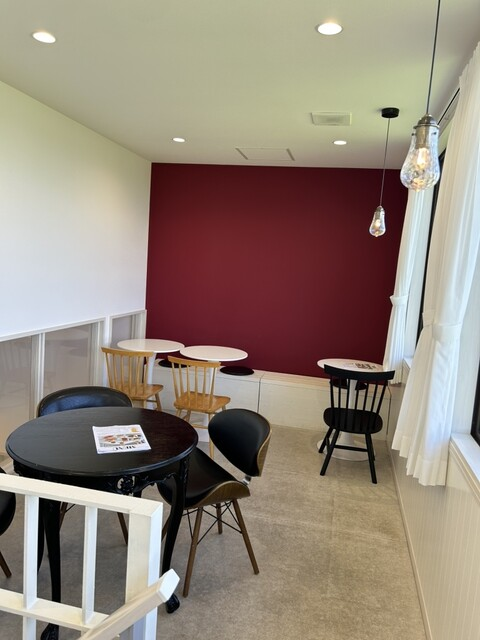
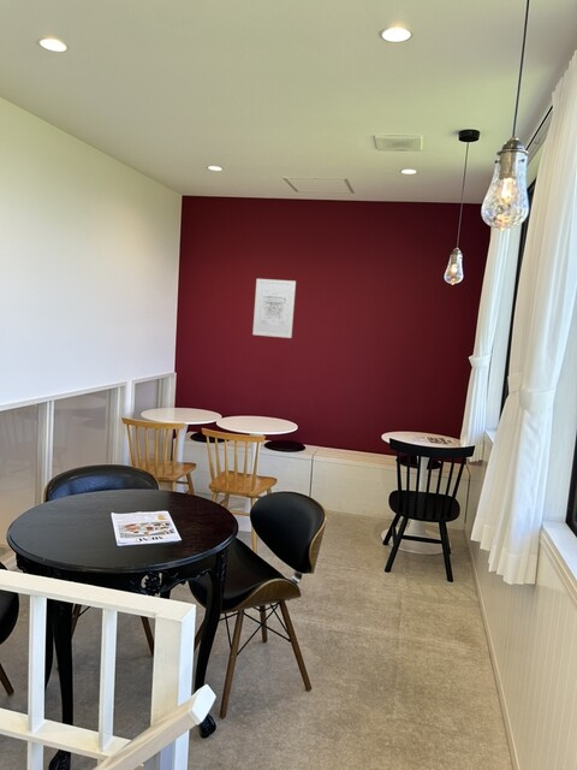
+ wall art (274, 308)
